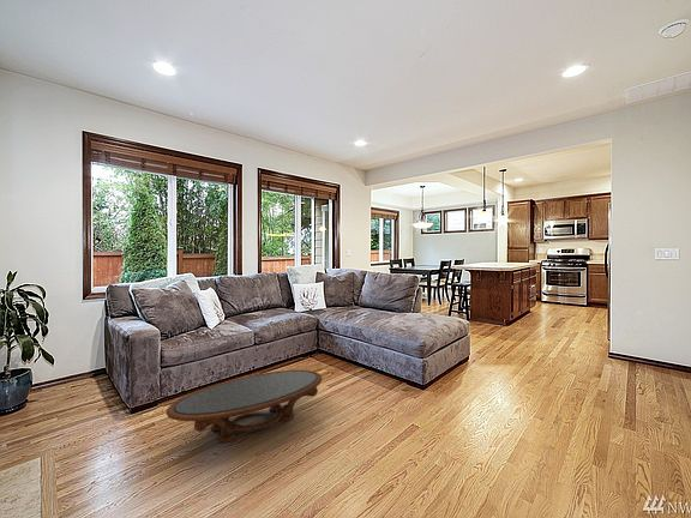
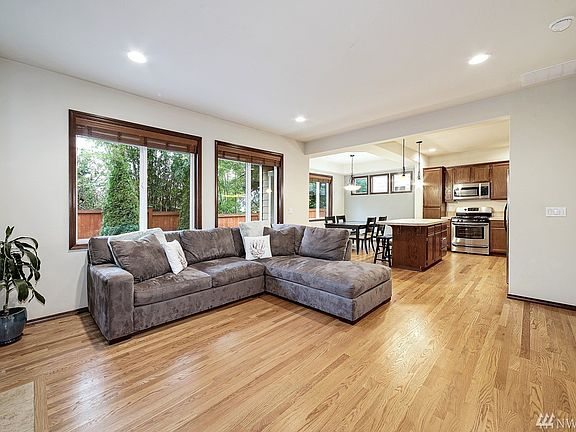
- coffee table (253, 405)
